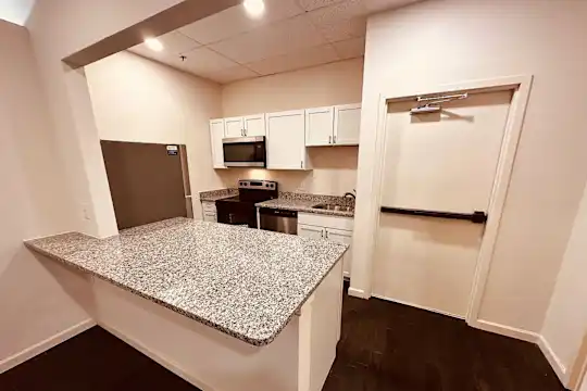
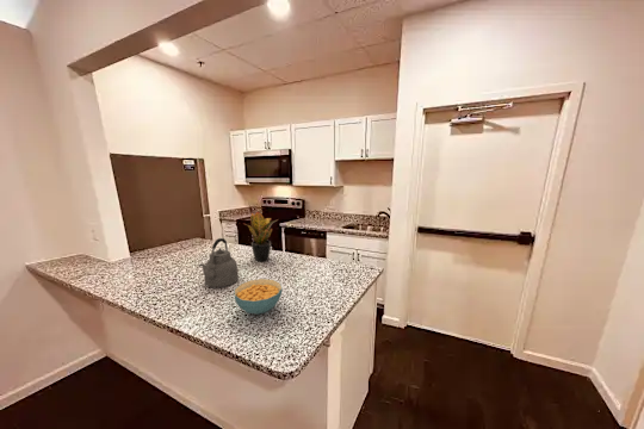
+ cereal bowl (259, 299)
+ potted plant (261, 234)
+ kettle (216, 262)
